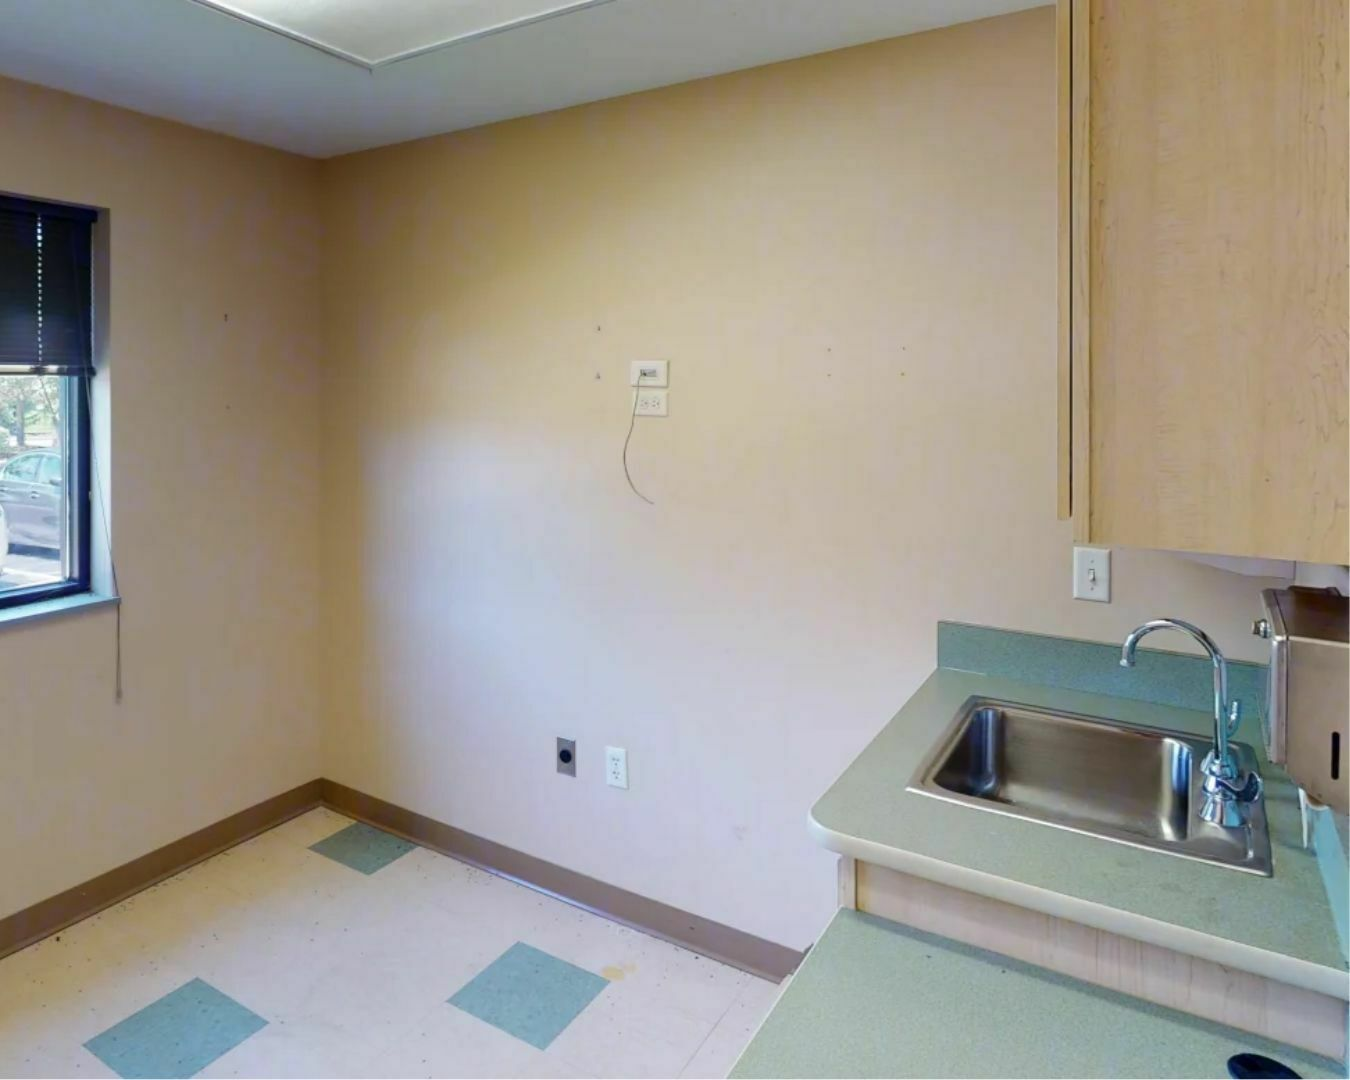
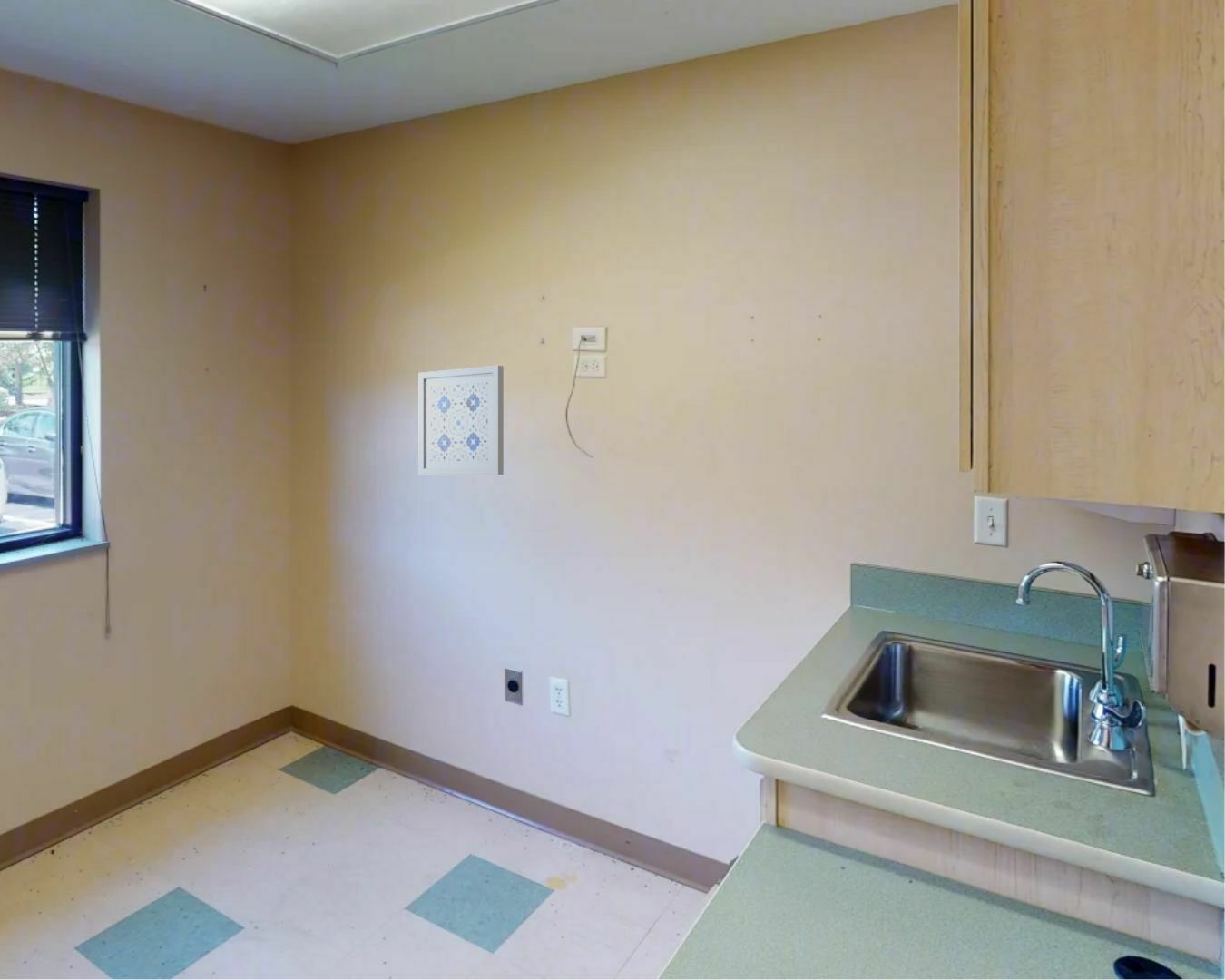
+ wall art (459, 422)
